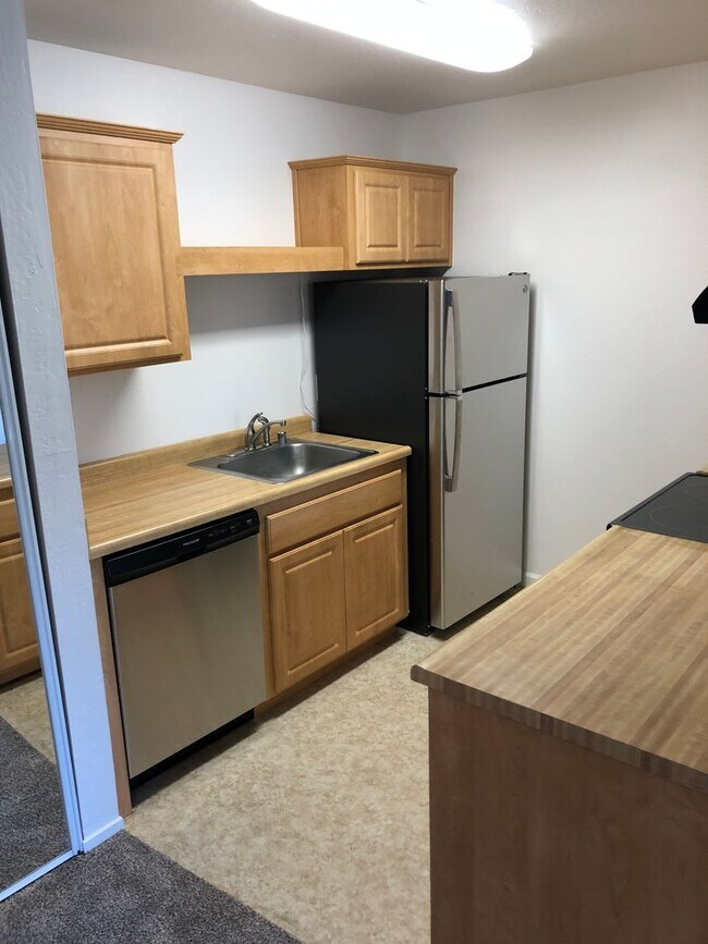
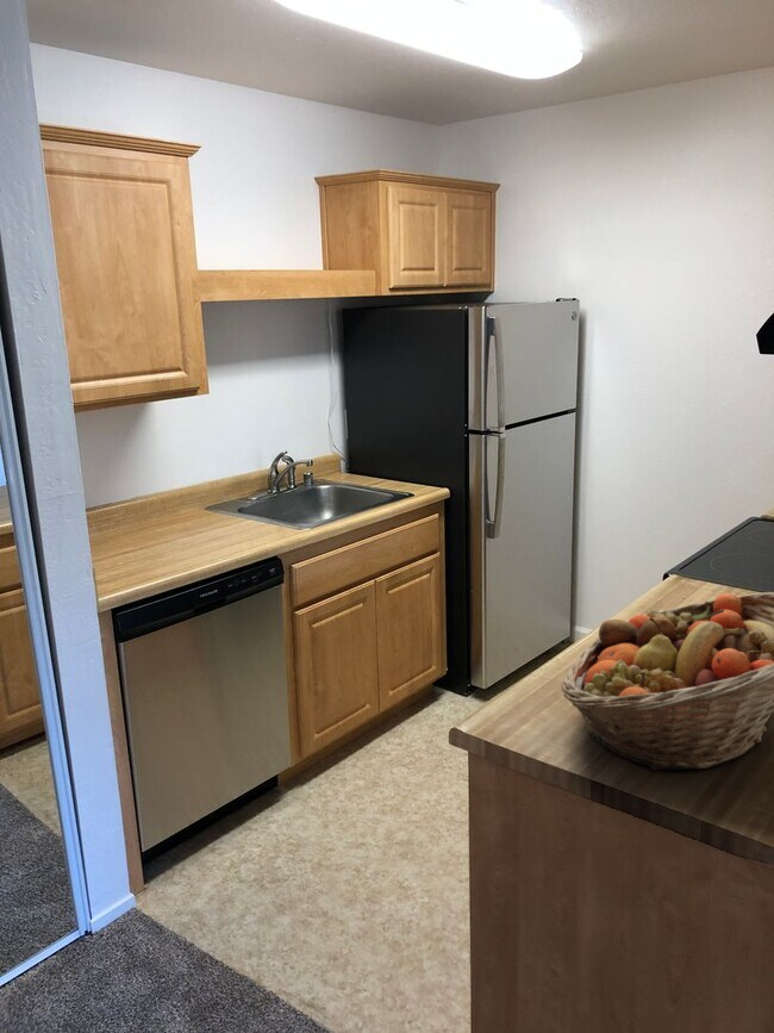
+ fruit basket (689, 666)
